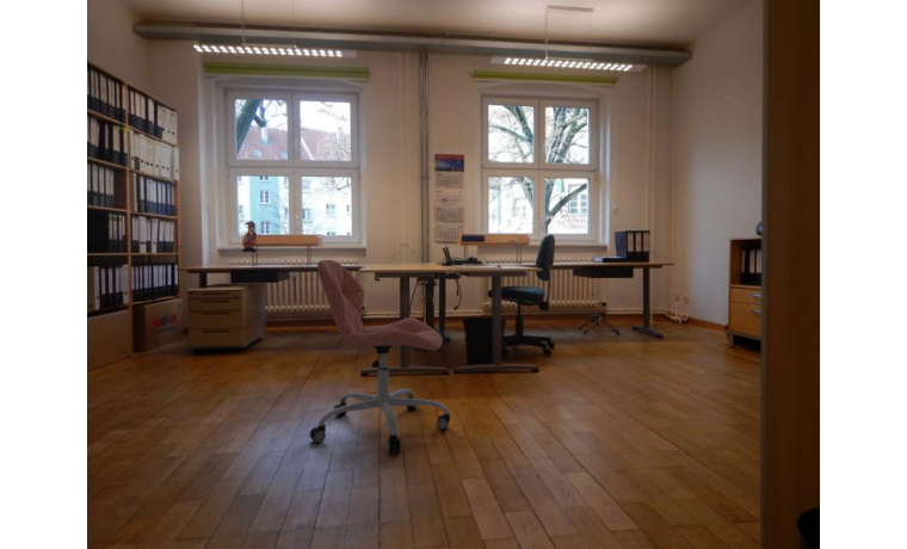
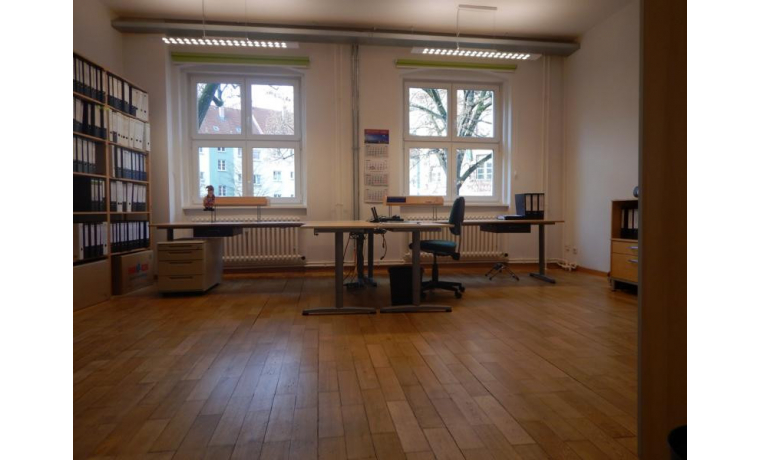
- office chair (384, 344)
